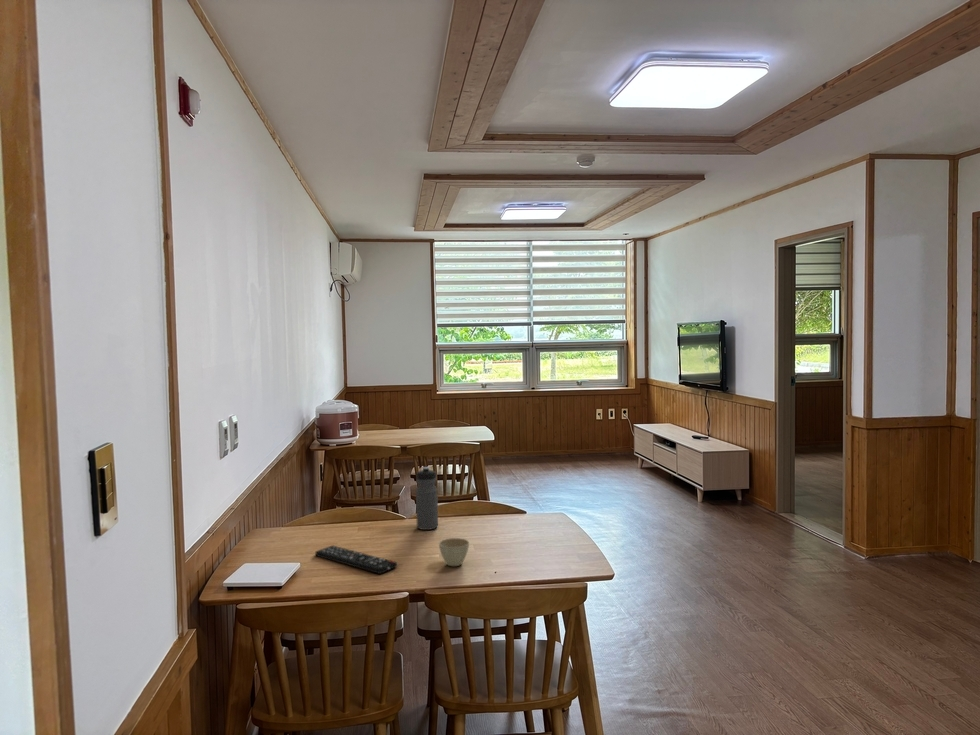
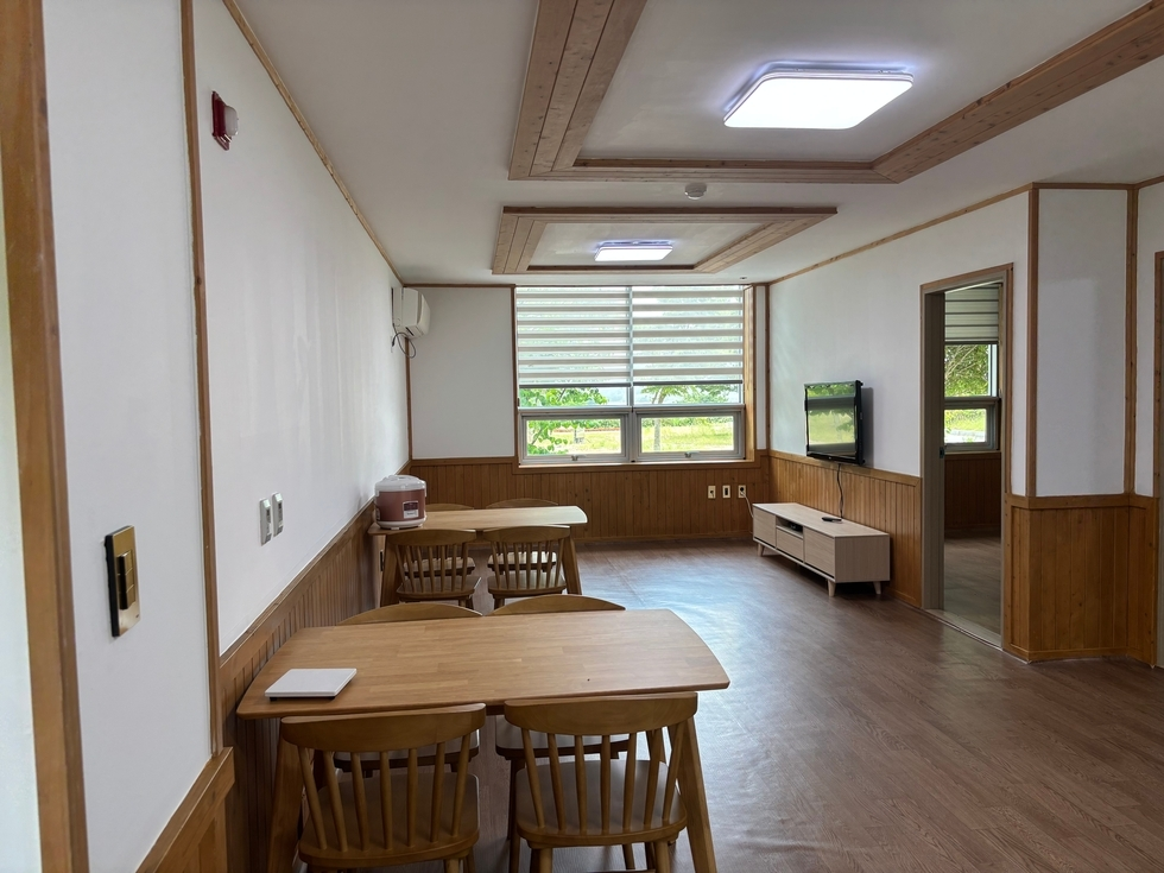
- water bottle (426, 497)
- flower pot (454, 553)
- remote control (355, 558)
